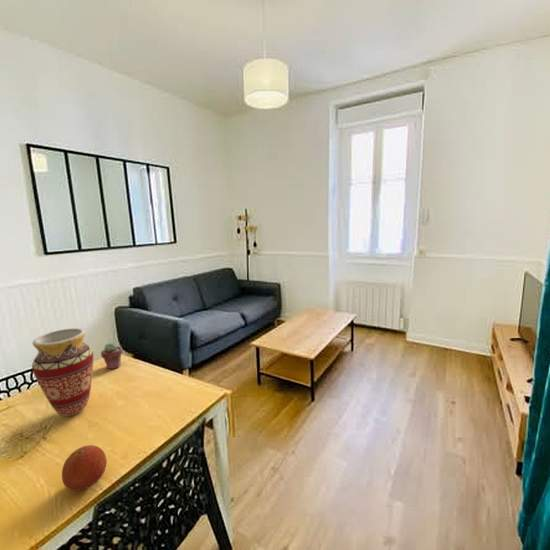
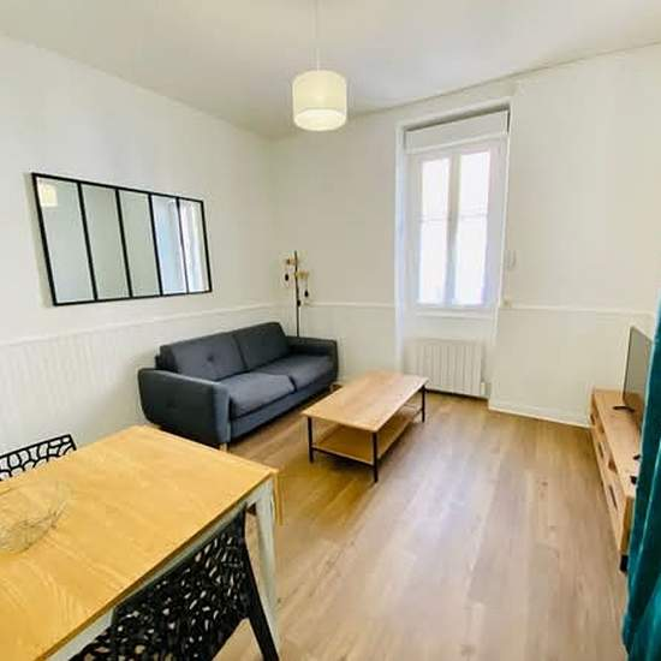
- potted succulent (112, 354)
- vase (66, 374)
- fruit (84, 466)
